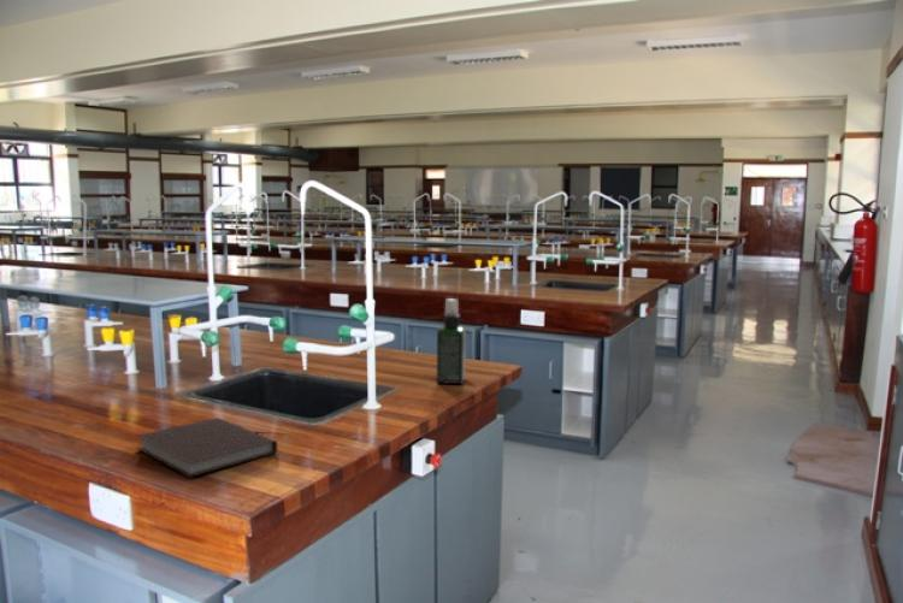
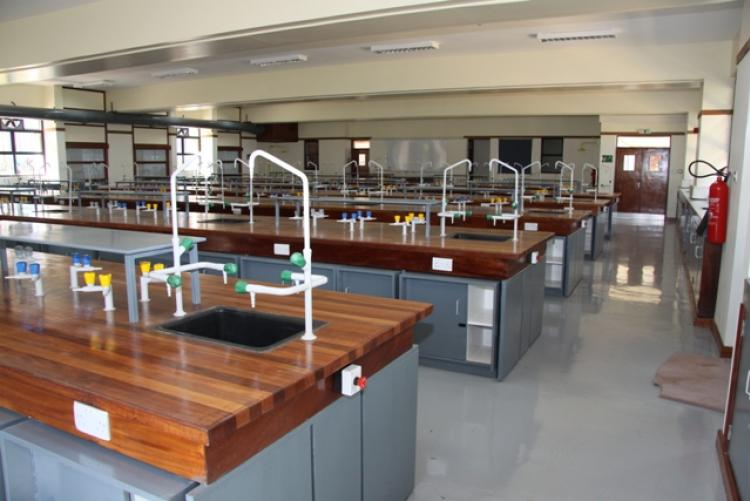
- spray bottle (450, 339)
- notebook (206, 444)
